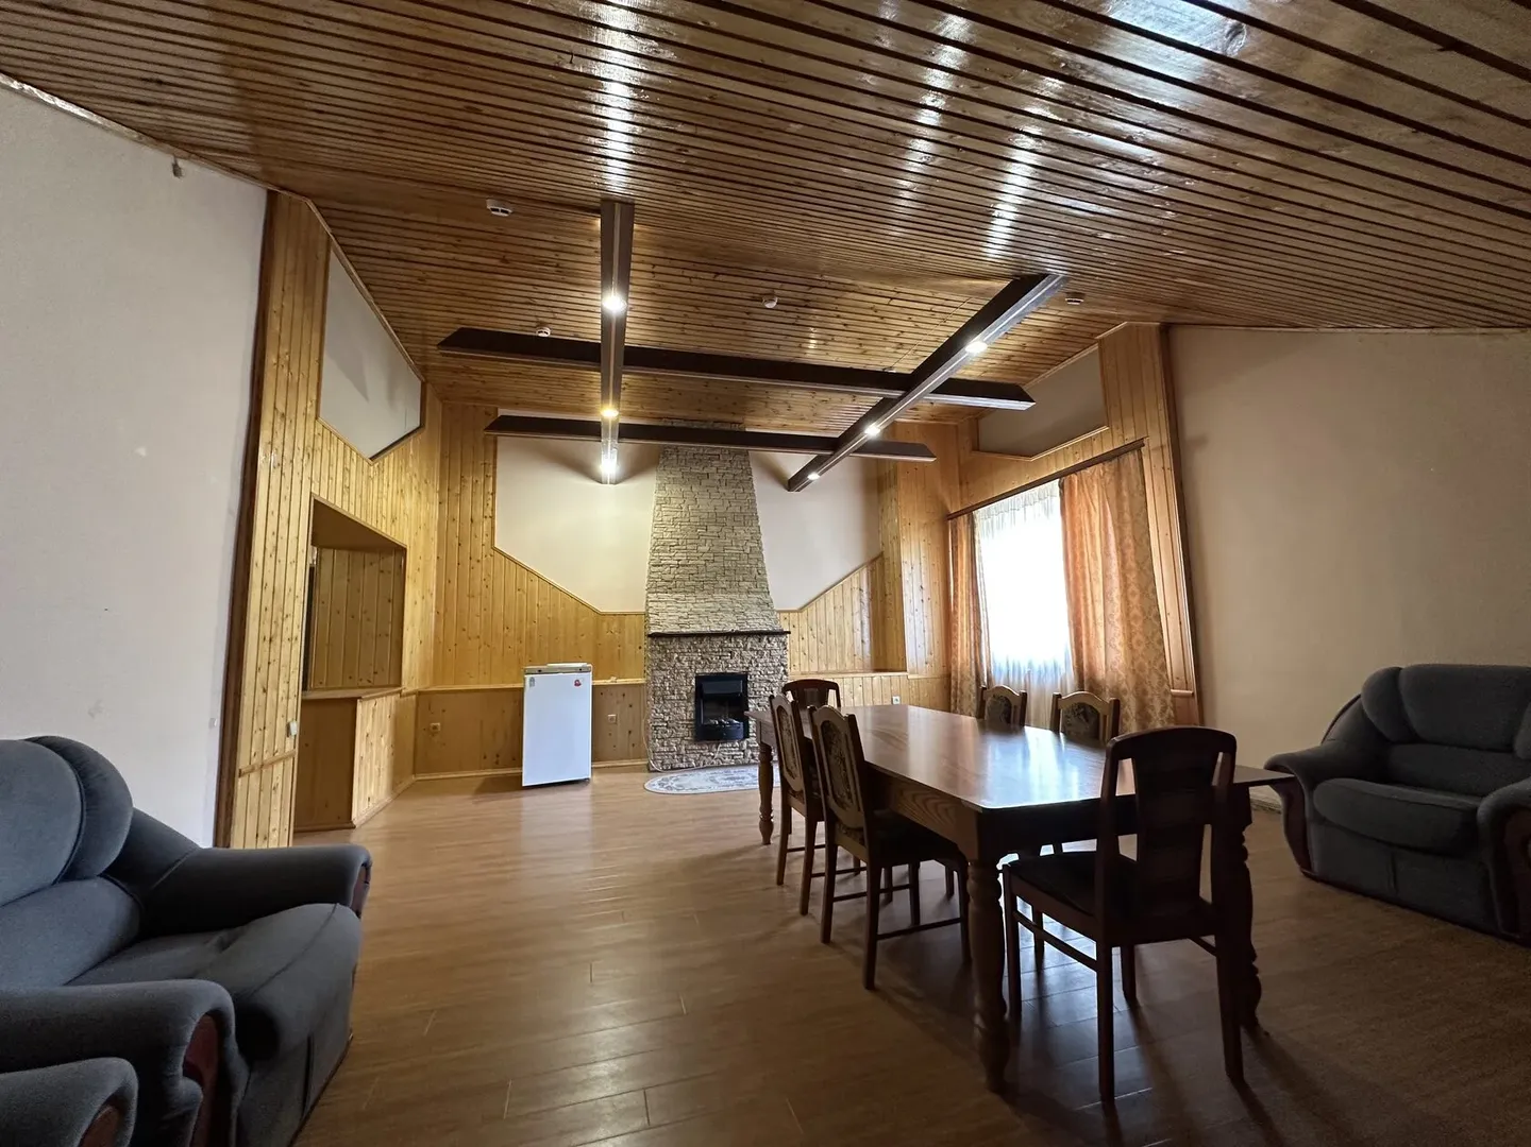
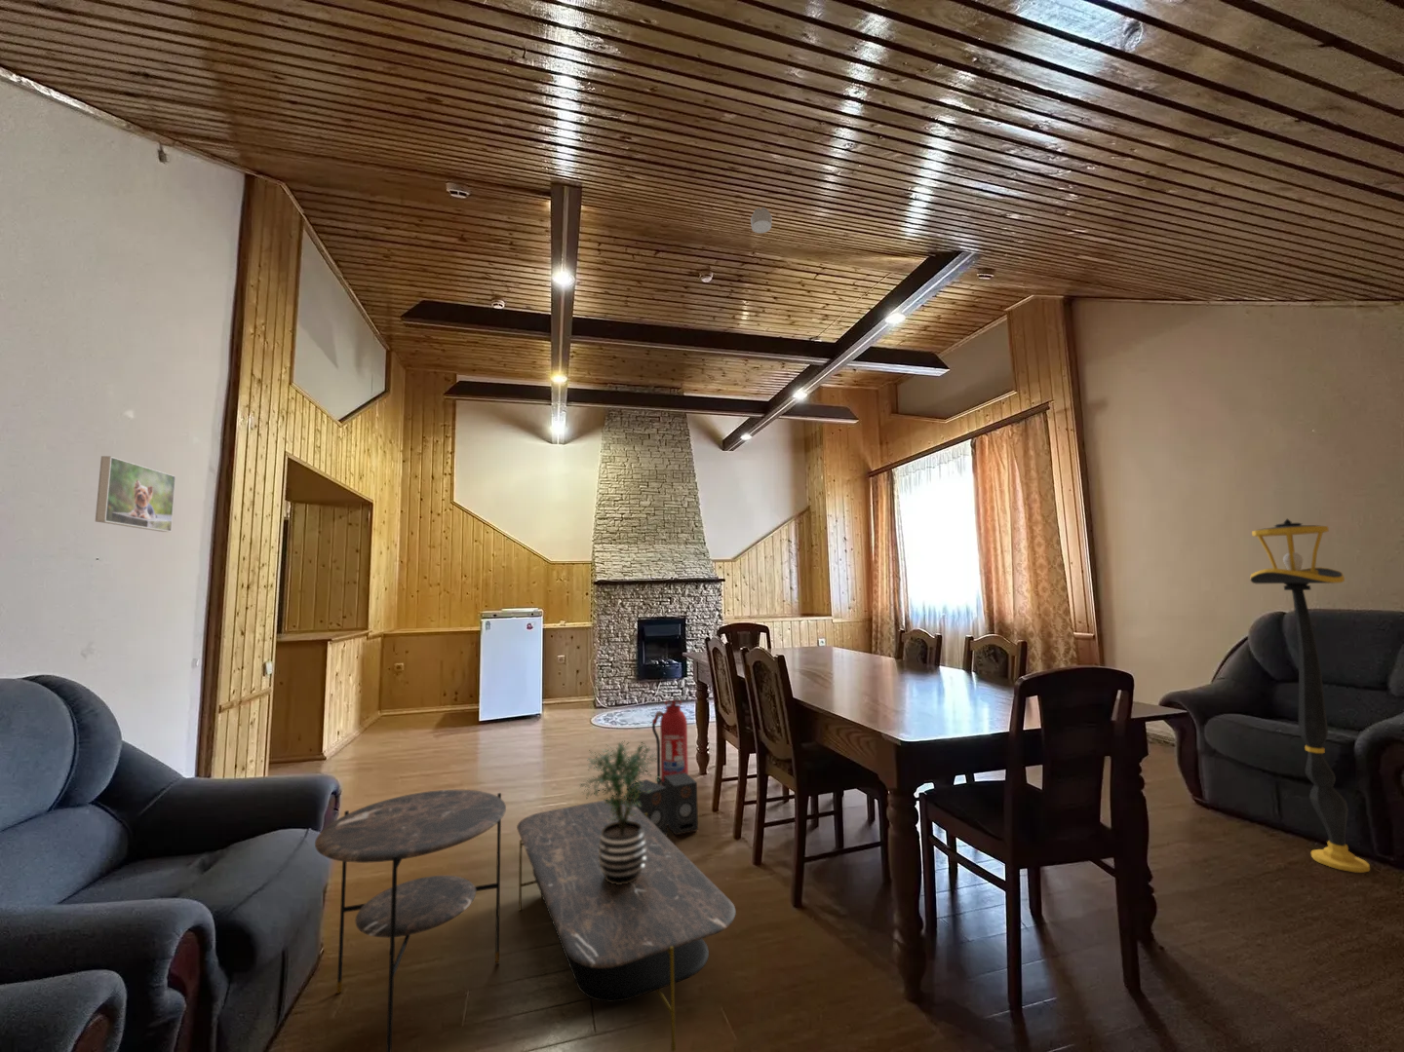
+ smoke detector (761, 219)
+ floor lamp (1310, 685)
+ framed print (138, 497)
+ speaker (662, 808)
+ fire extinguisher (670, 753)
+ side table (413, 911)
+ coffee table (609, 896)
+ potted plant (620, 809)
